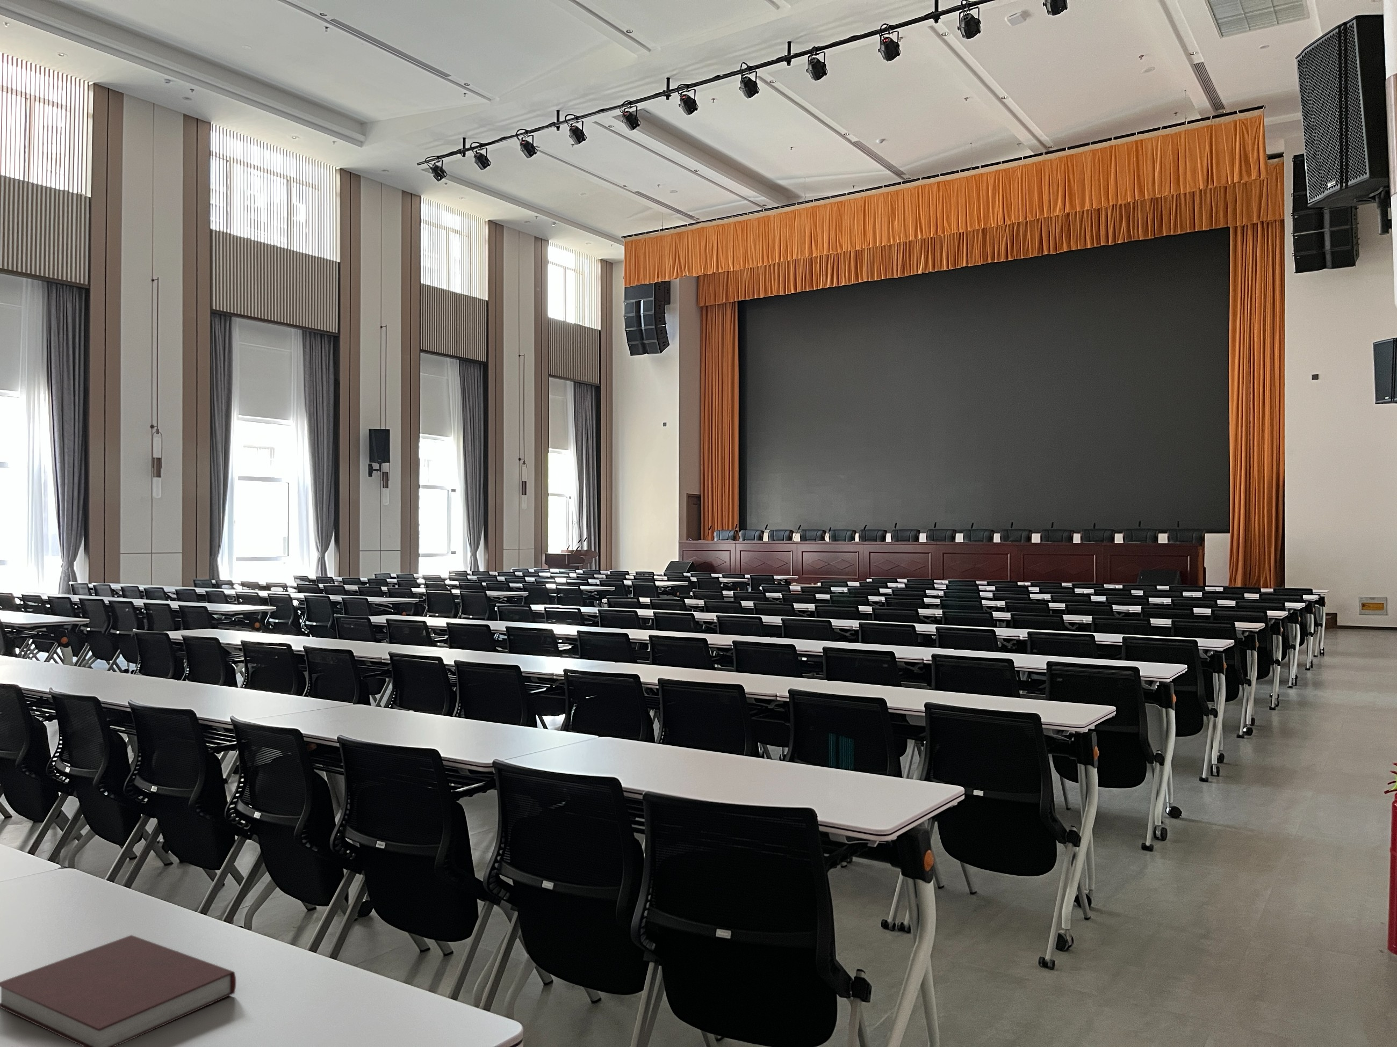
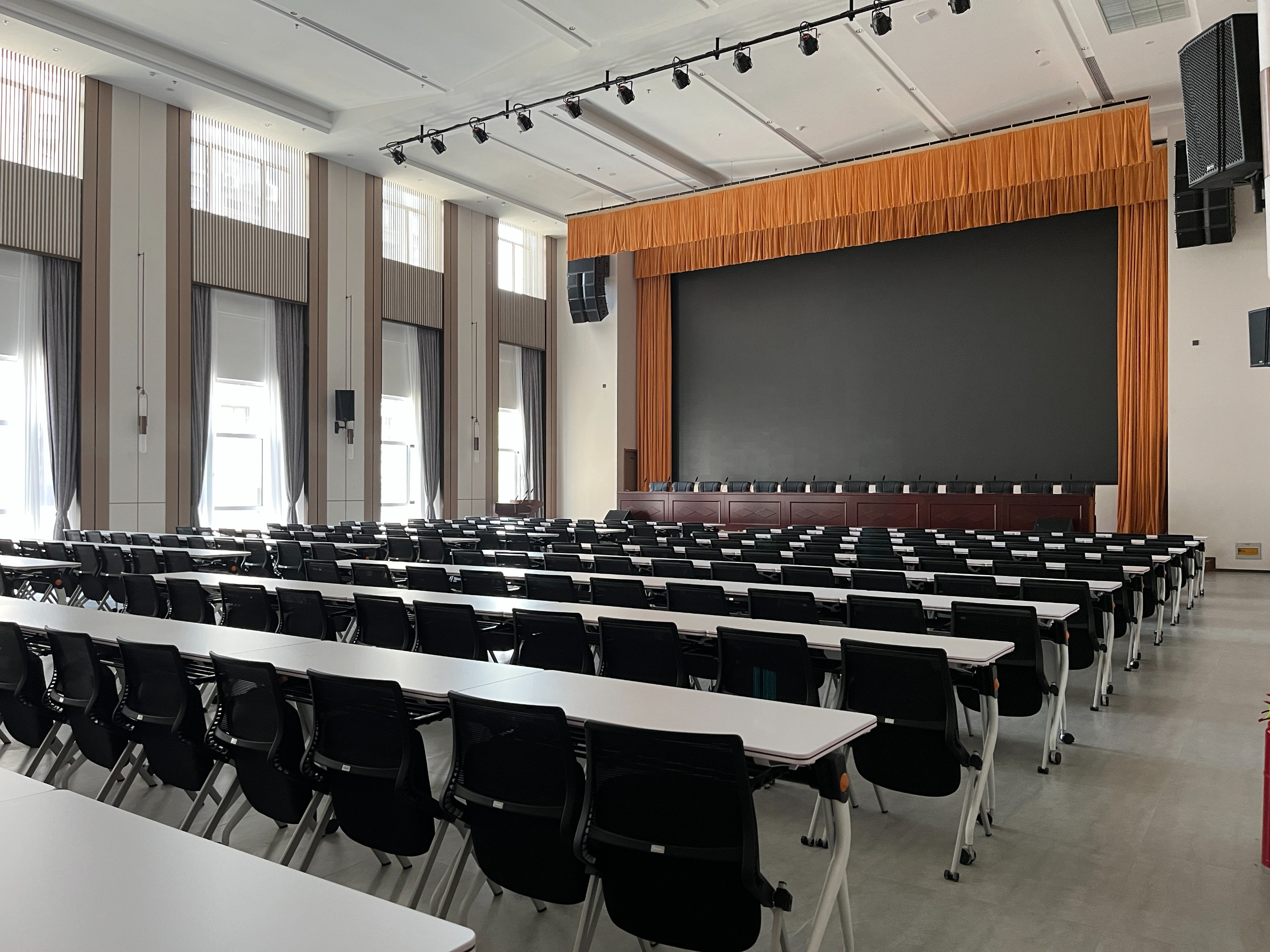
- notebook (117, 988)
